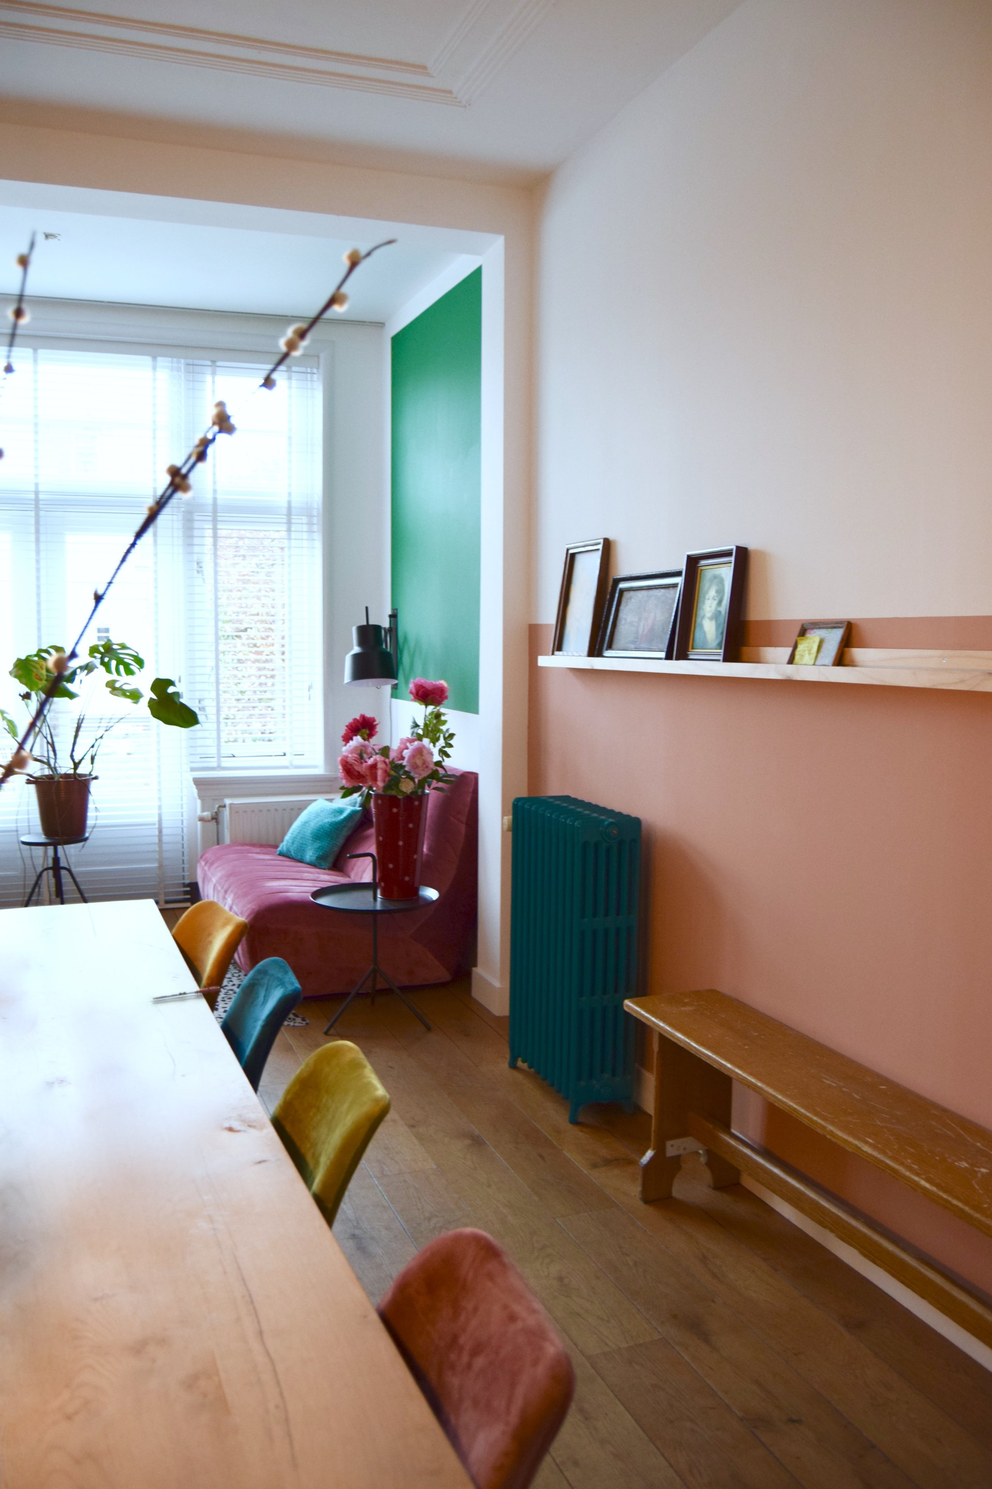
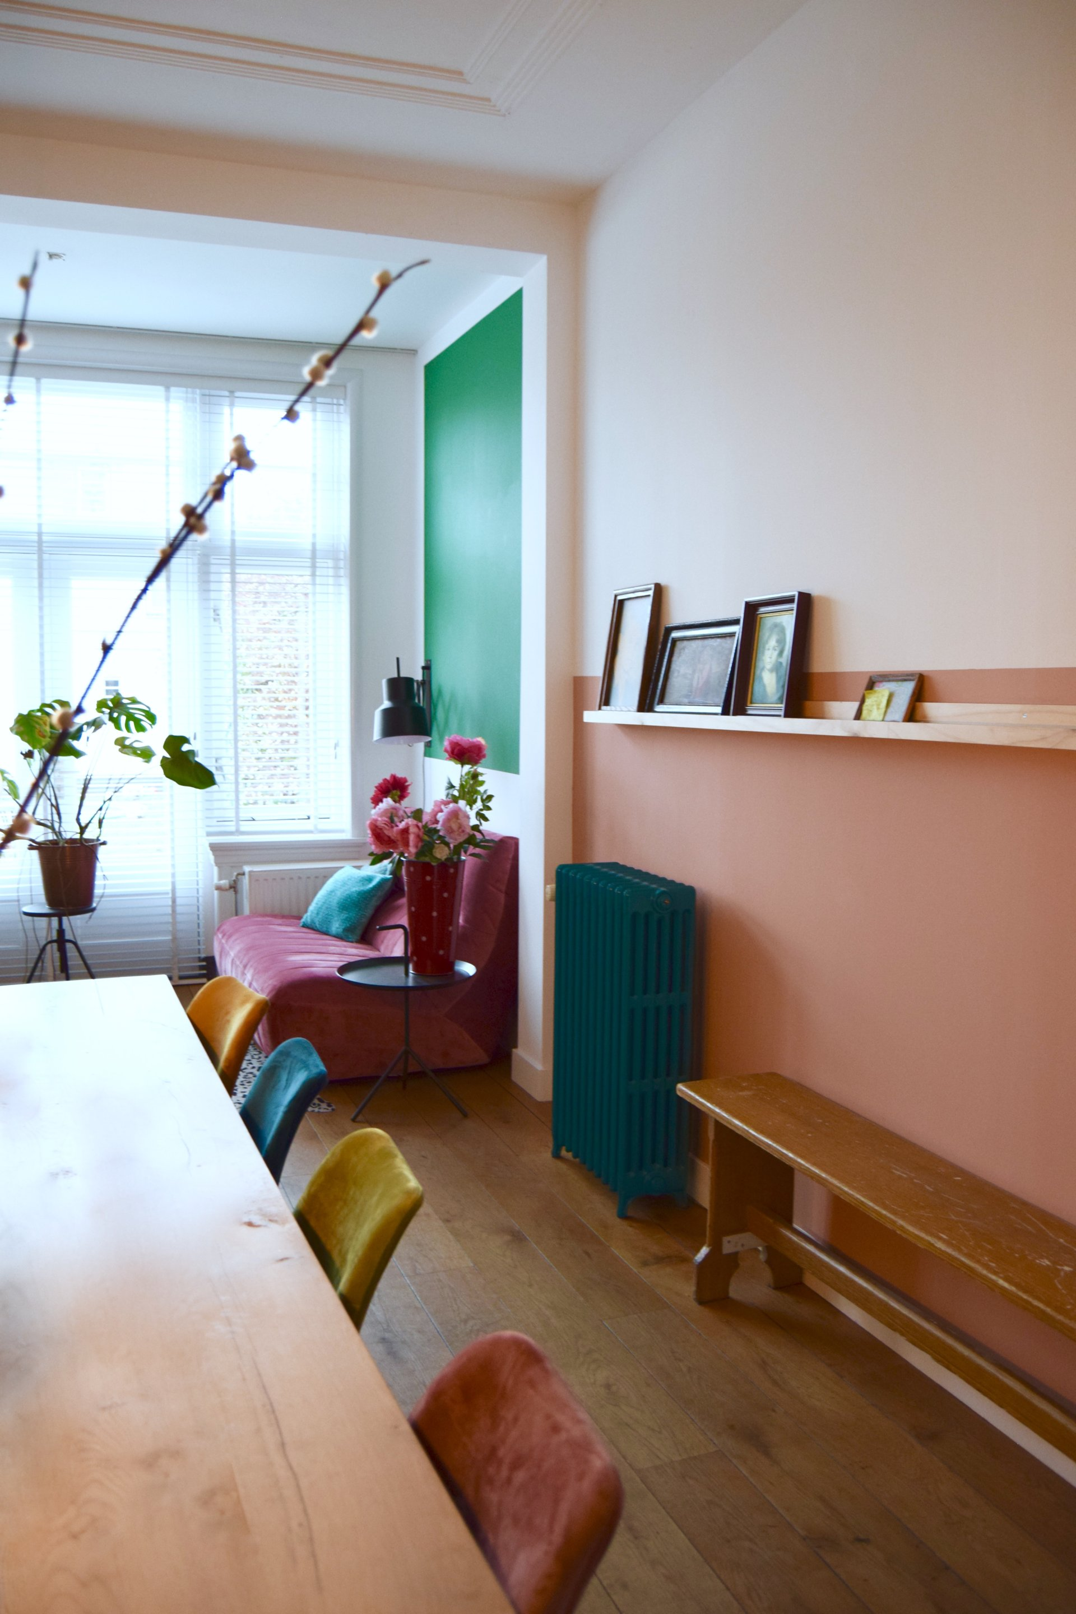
- pen (186, 993)
